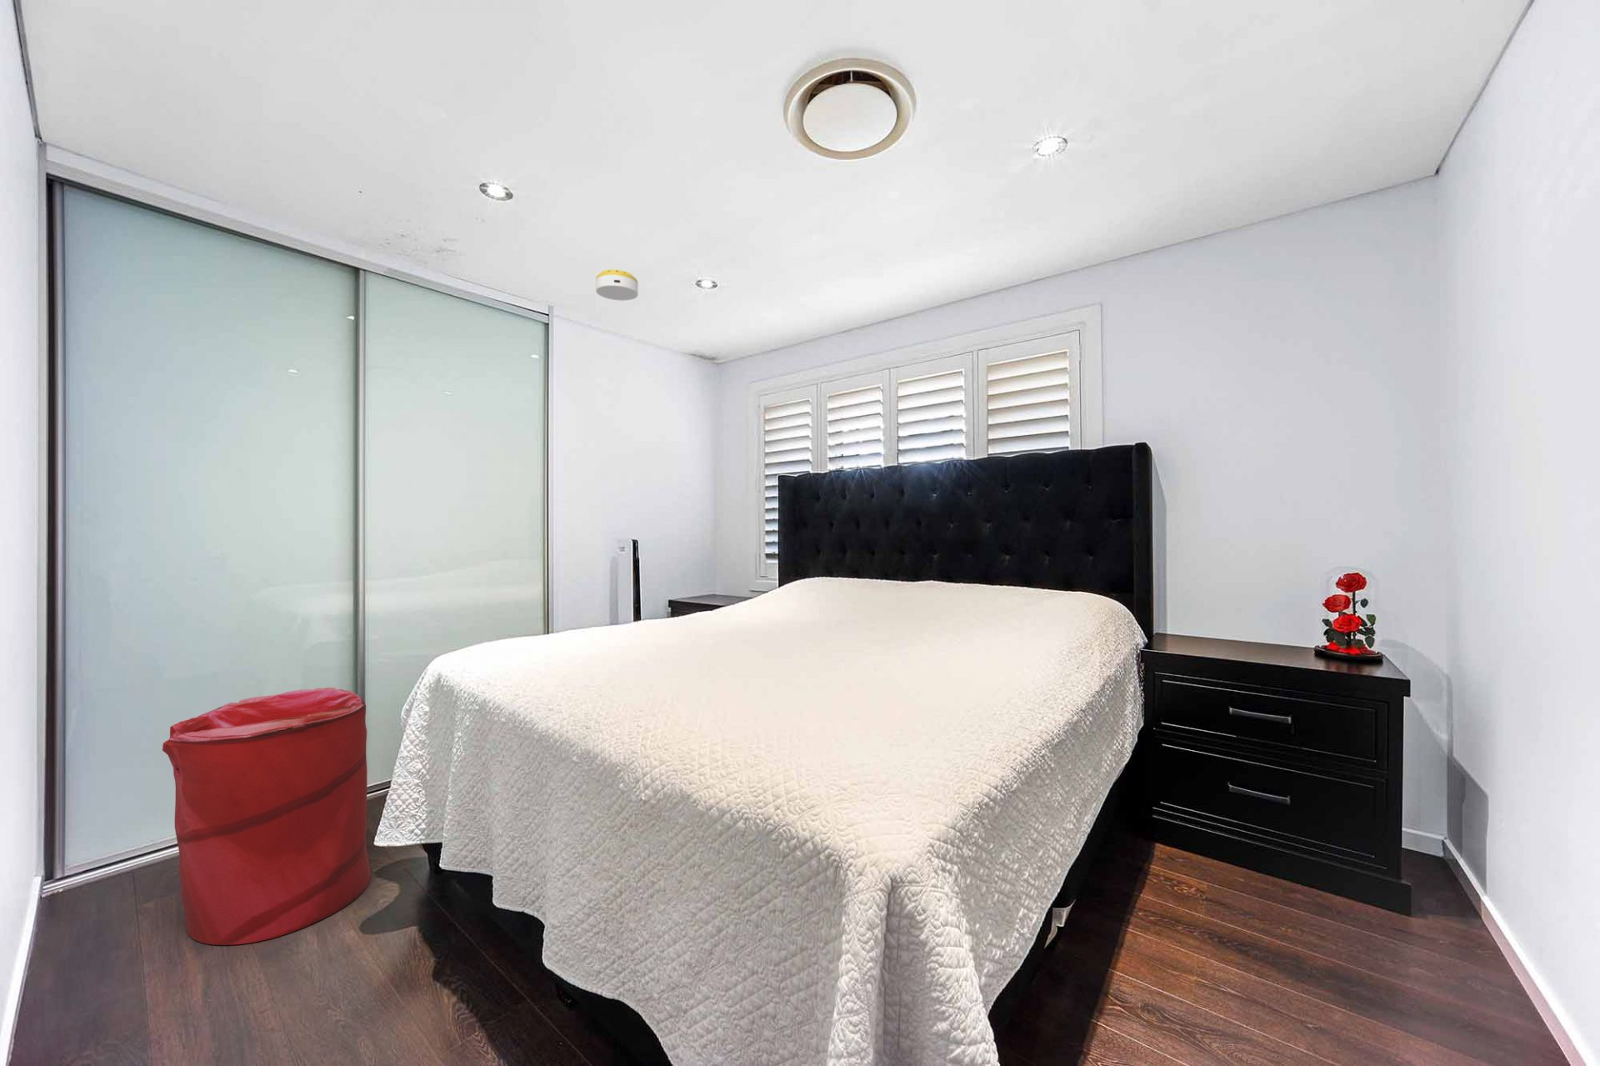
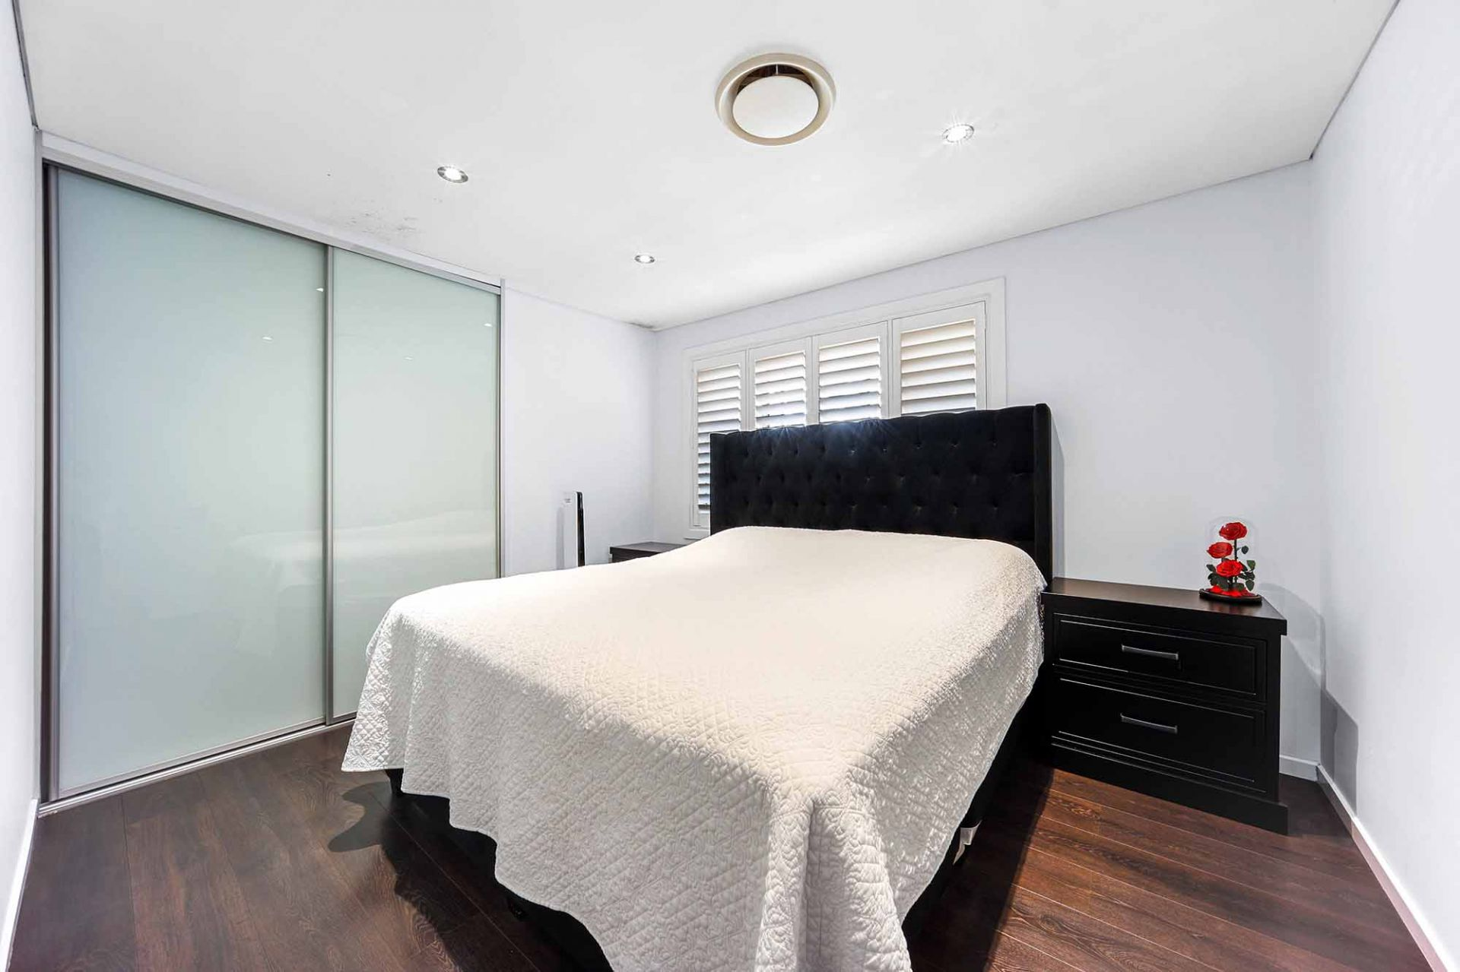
- smoke detector (616, 284)
- laundry hamper (276, 803)
